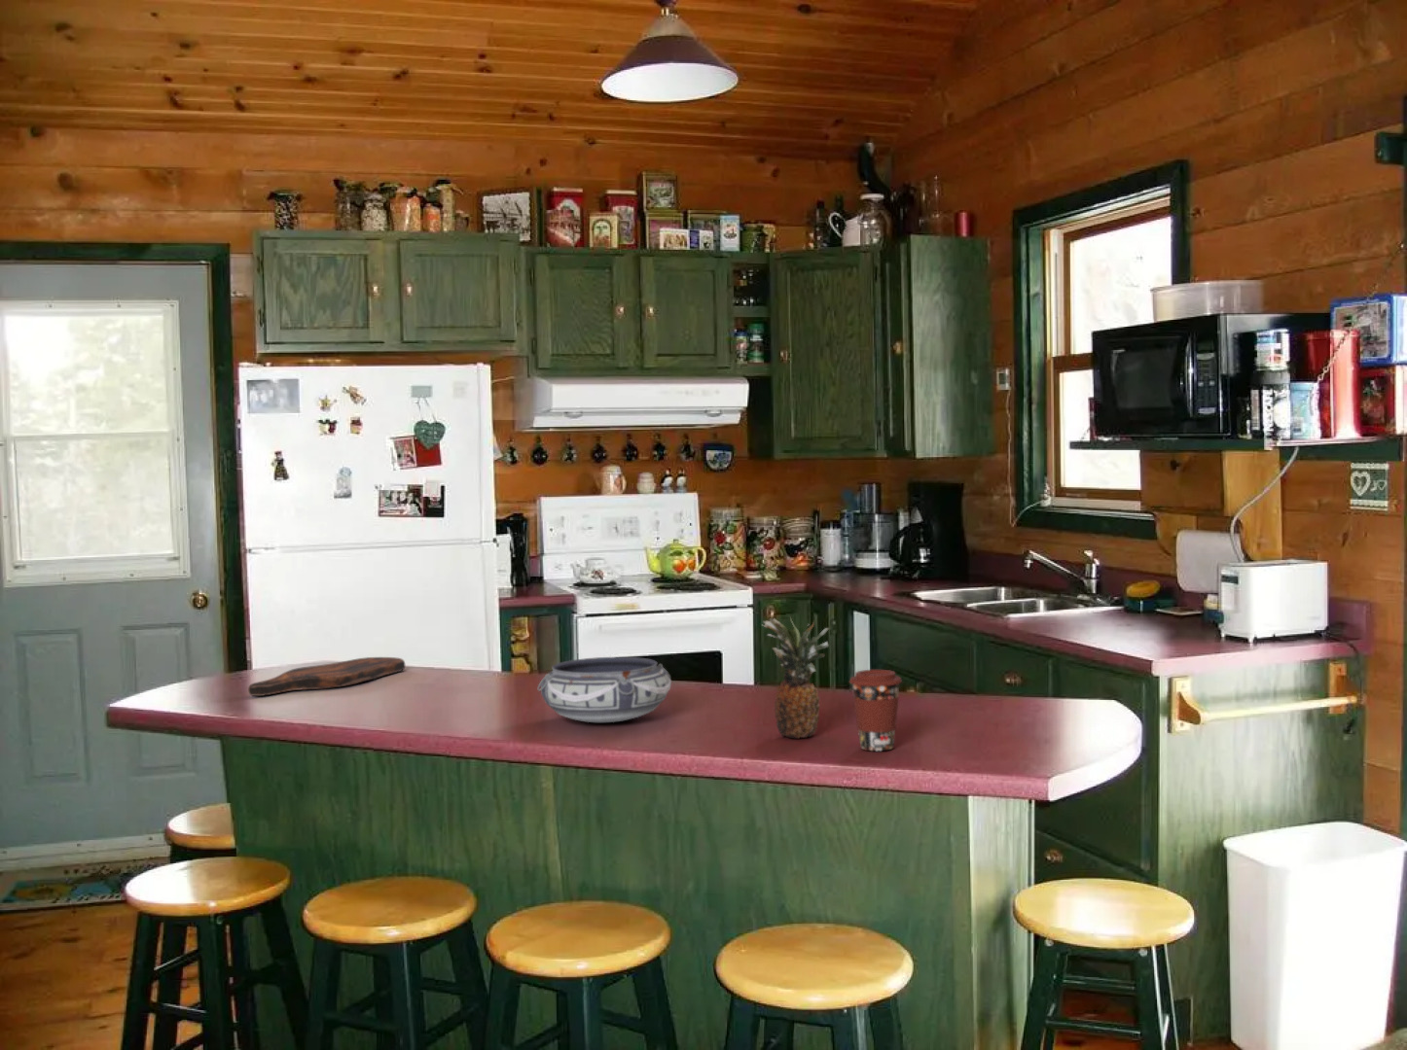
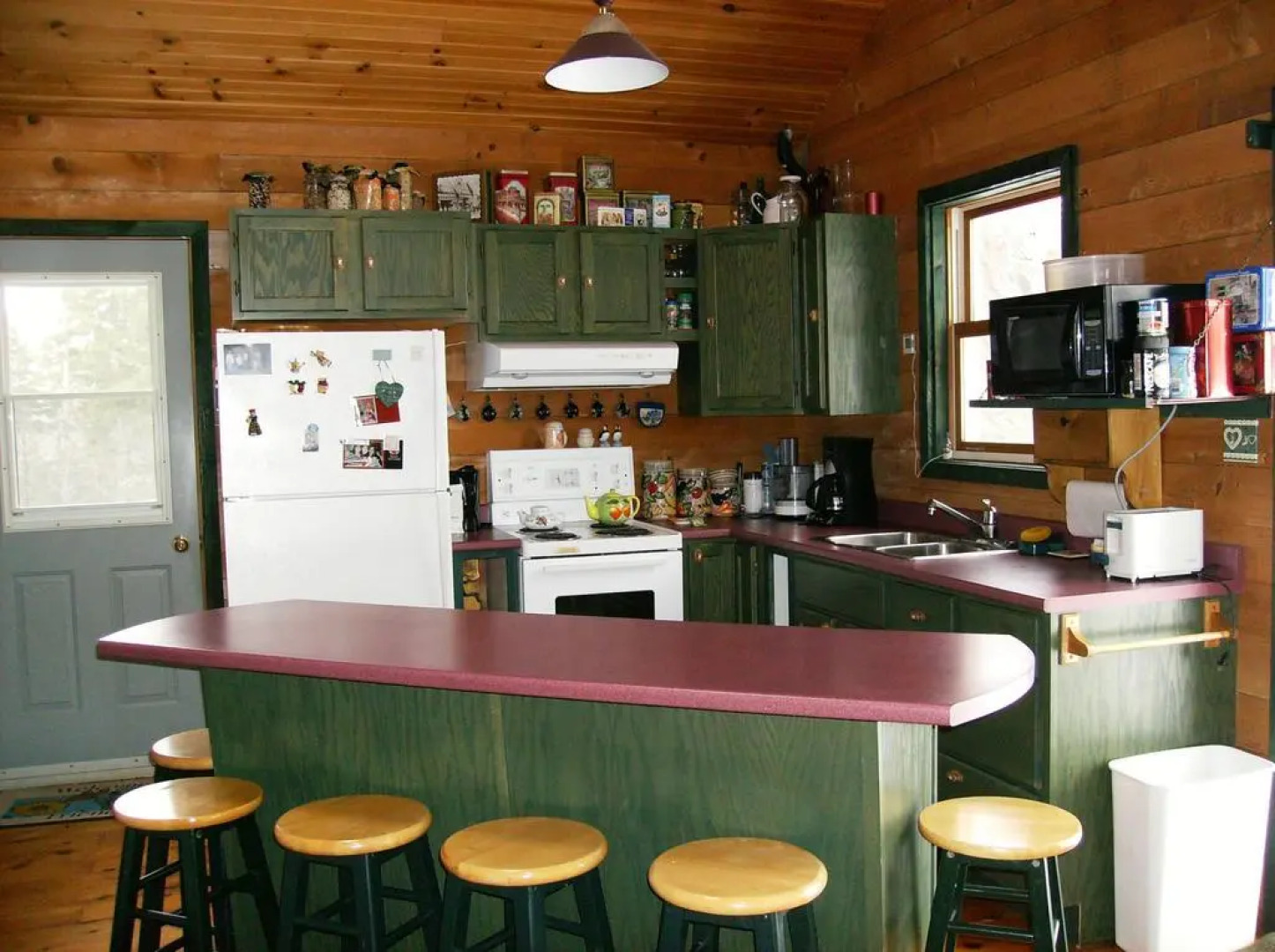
- coffee cup (876, 709)
- bowl (605, 693)
- fruit (796, 675)
- cutting board (332, 675)
